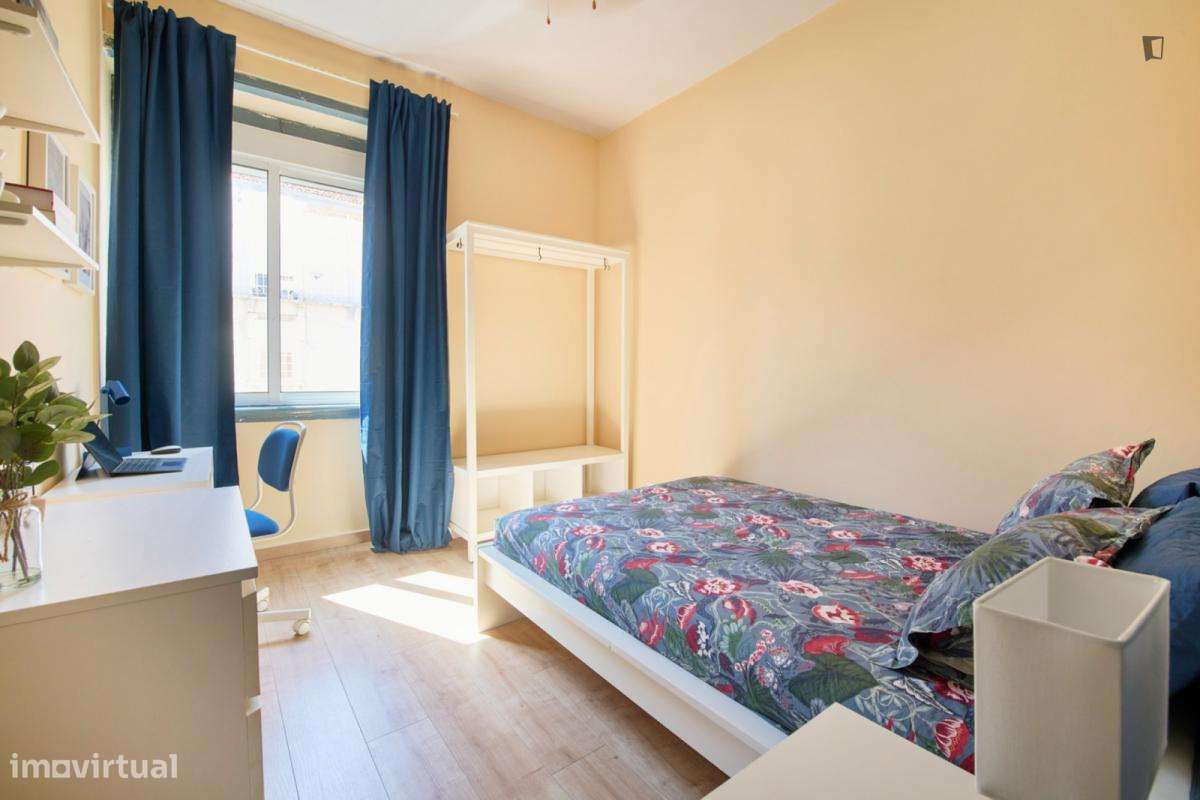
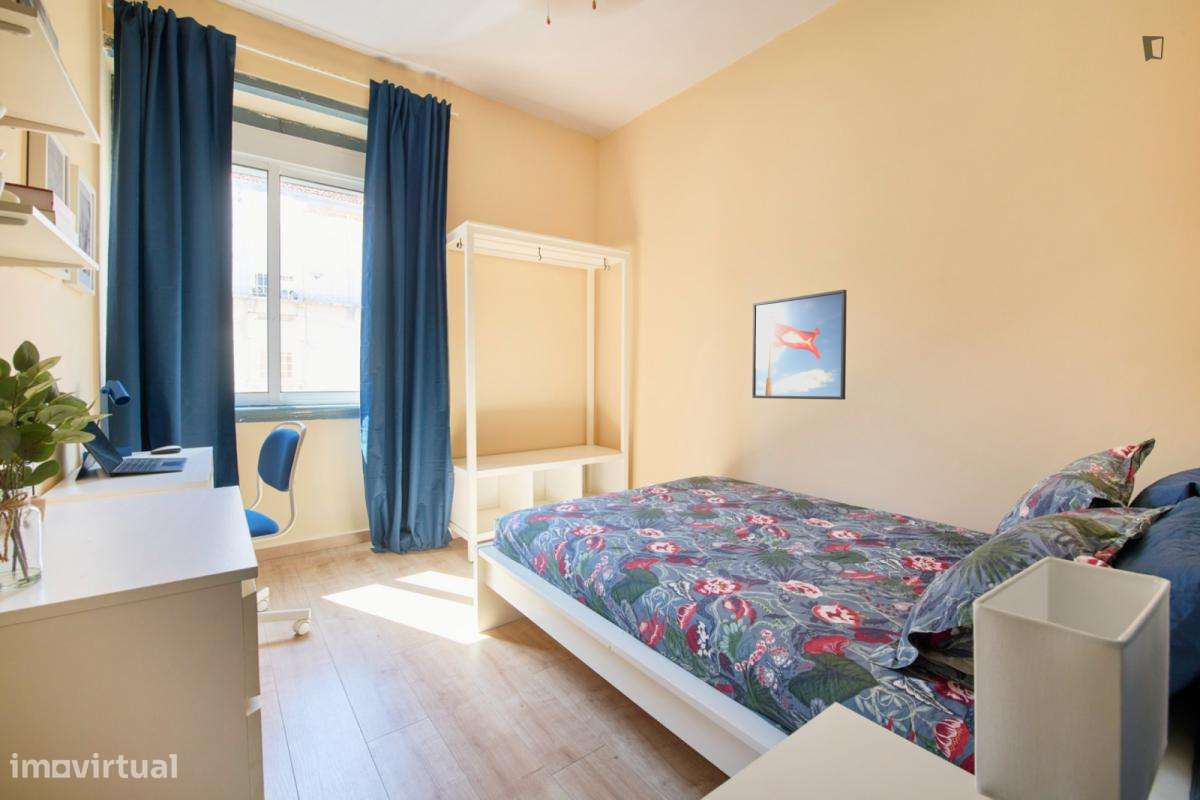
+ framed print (795, 348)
